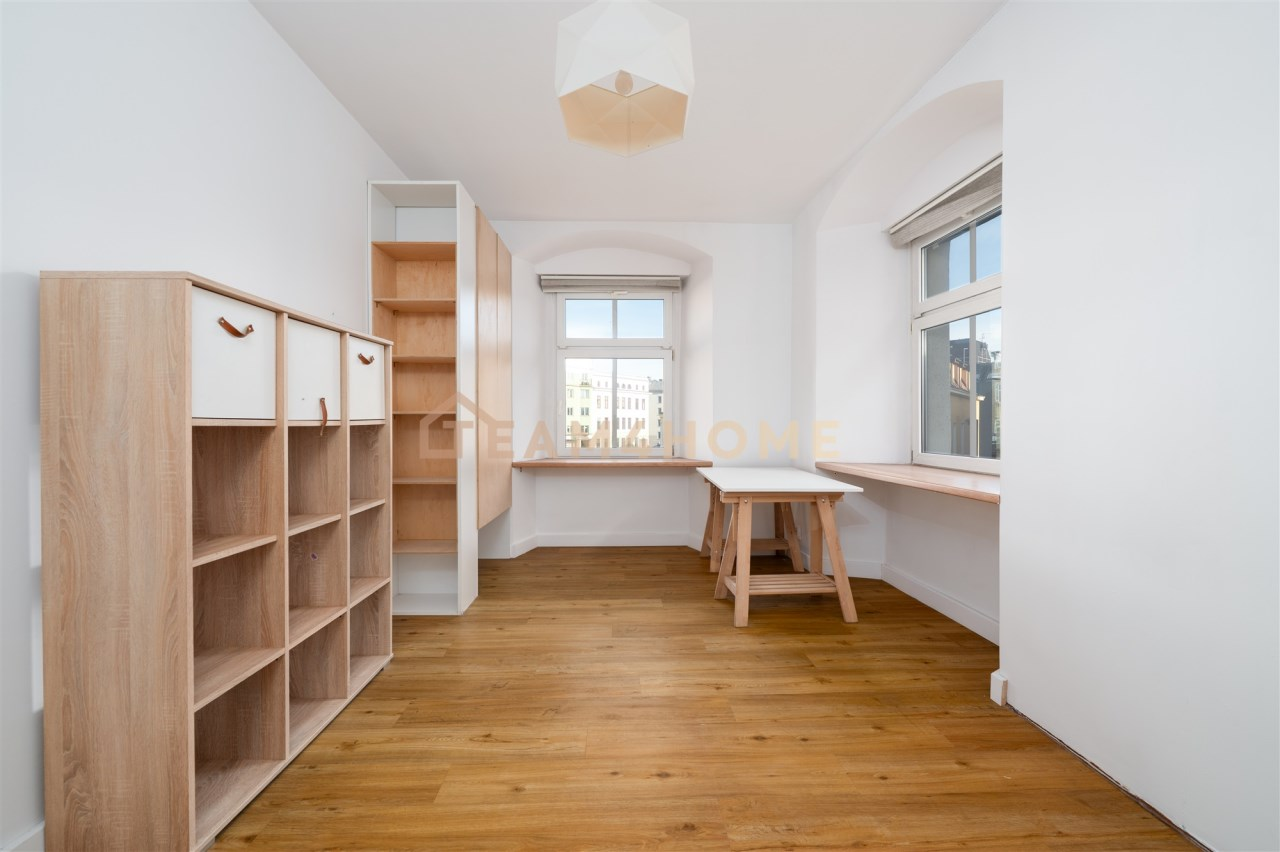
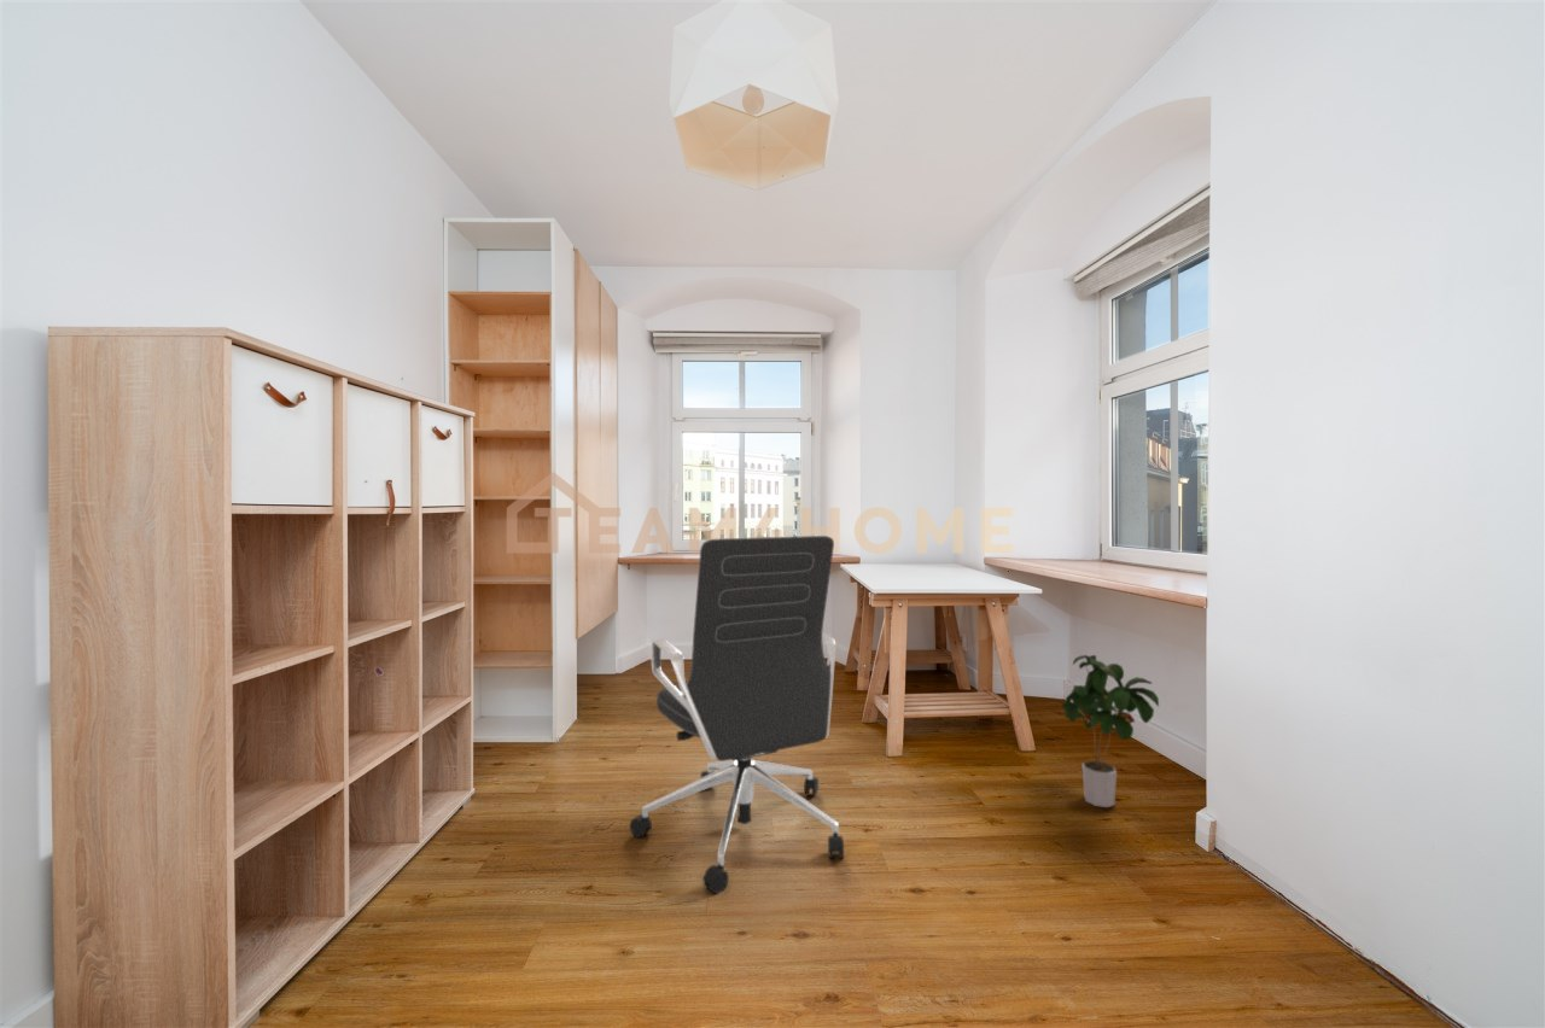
+ office chair (740, 679)
+ potted plant (1102, 729)
